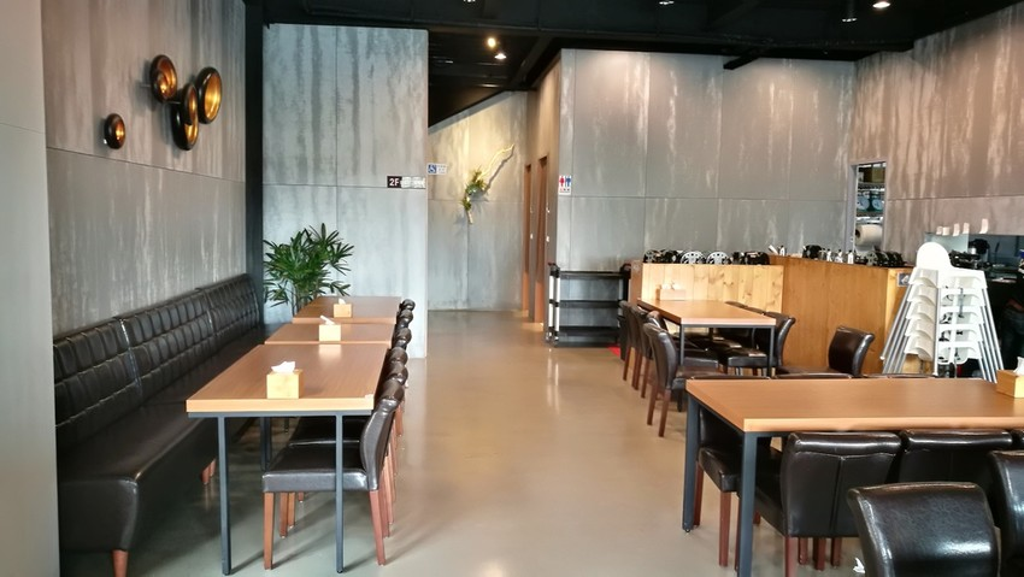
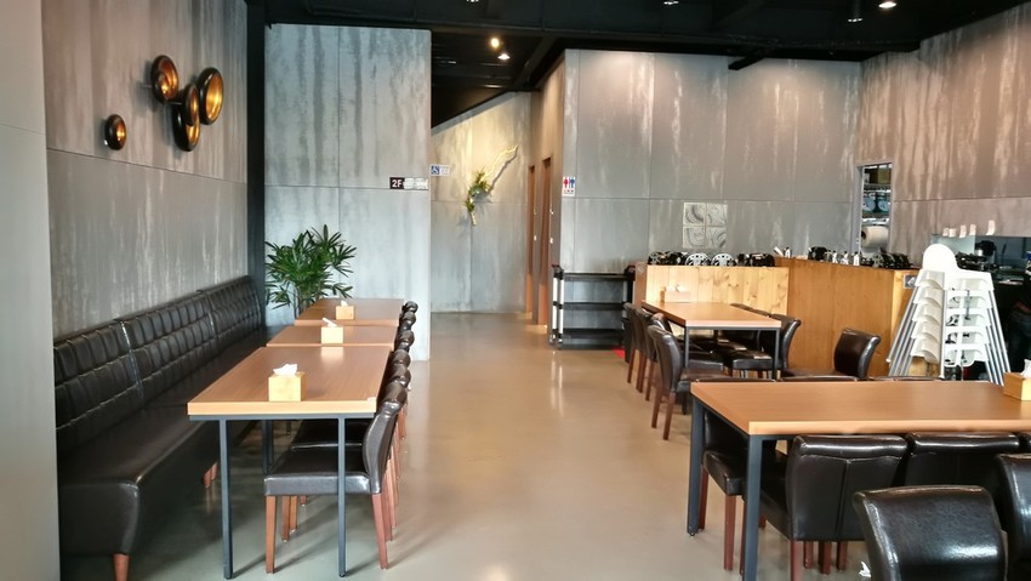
+ wall art (705, 227)
